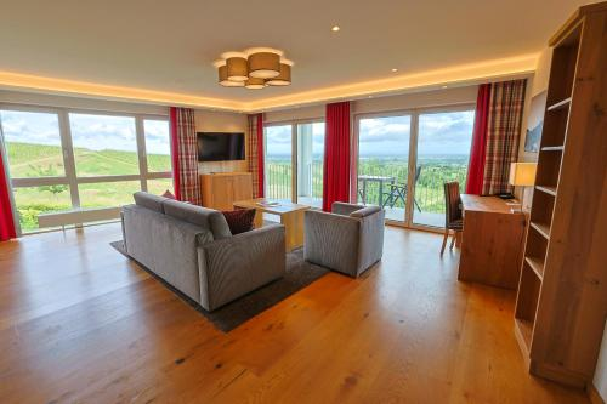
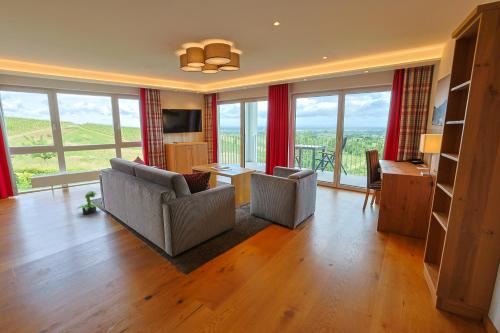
+ potted plant (88, 202)
